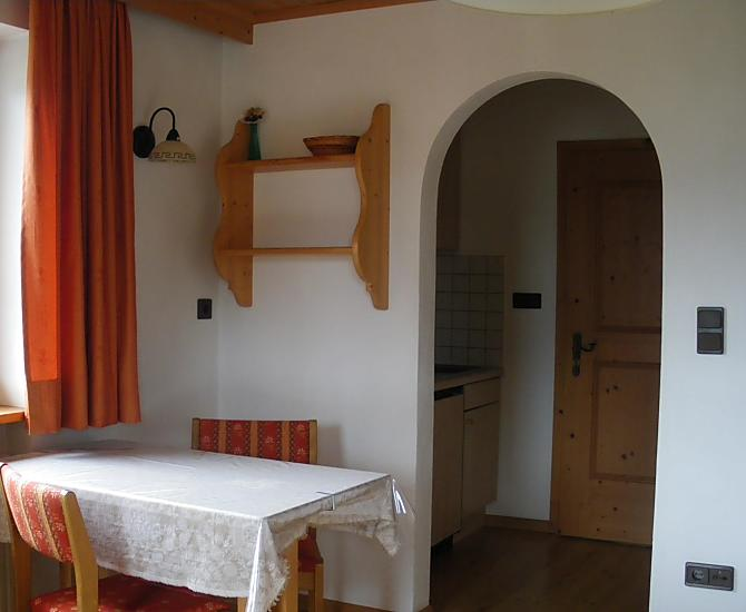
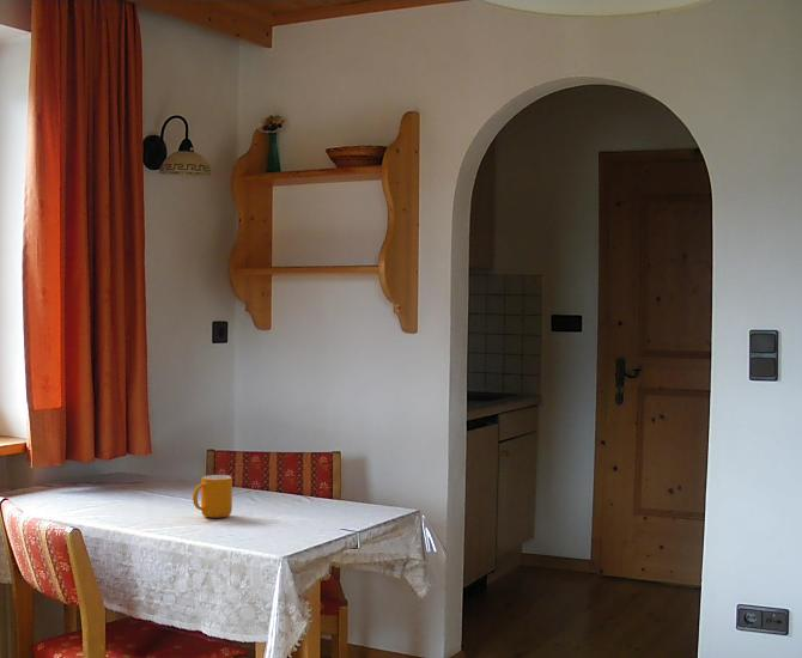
+ mug (211, 496)
